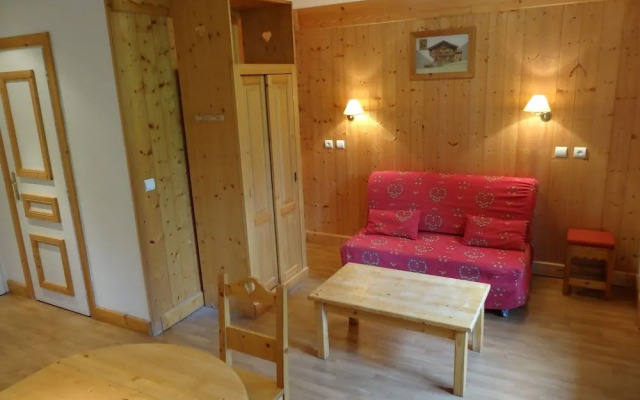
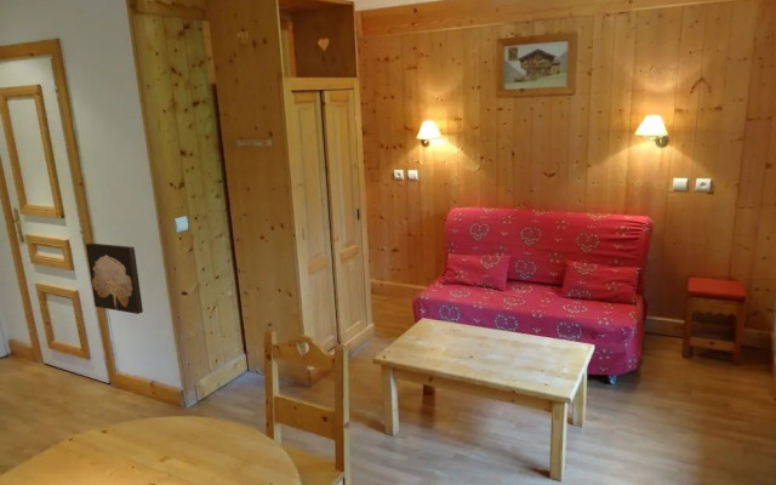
+ wall art (114, 278)
